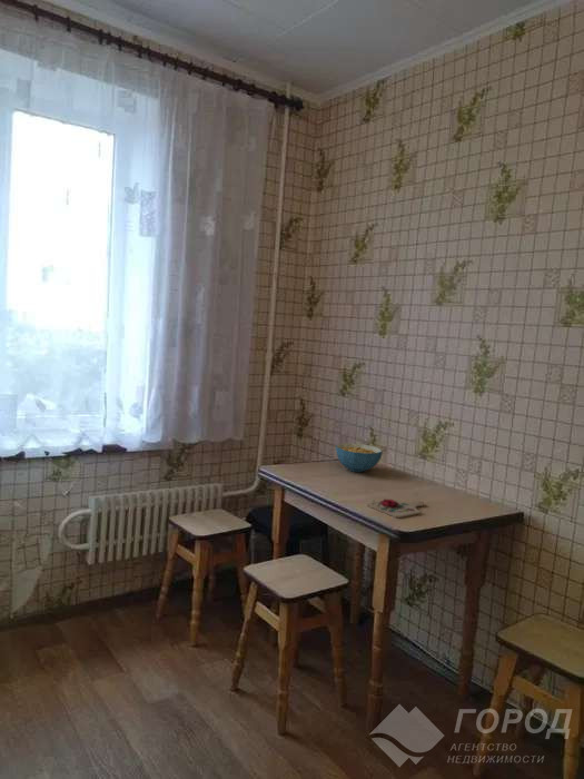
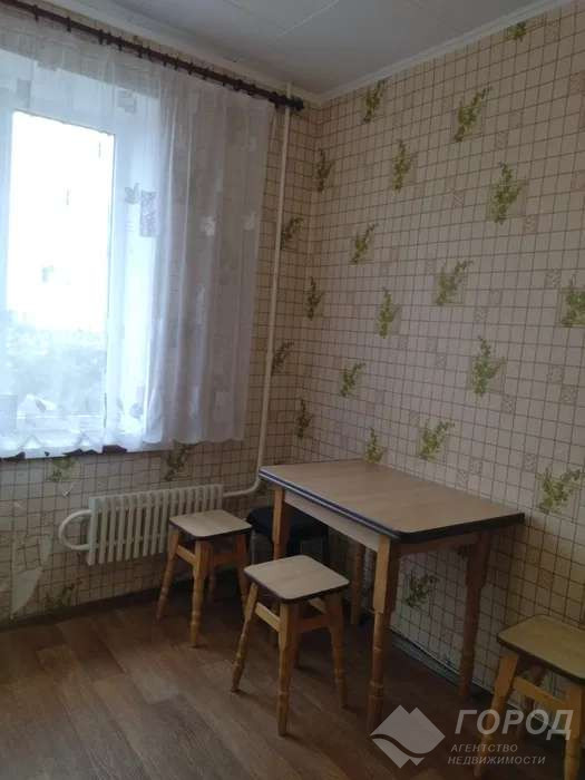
- cutting board (402, 503)
- cereal bowl (357, 458)
